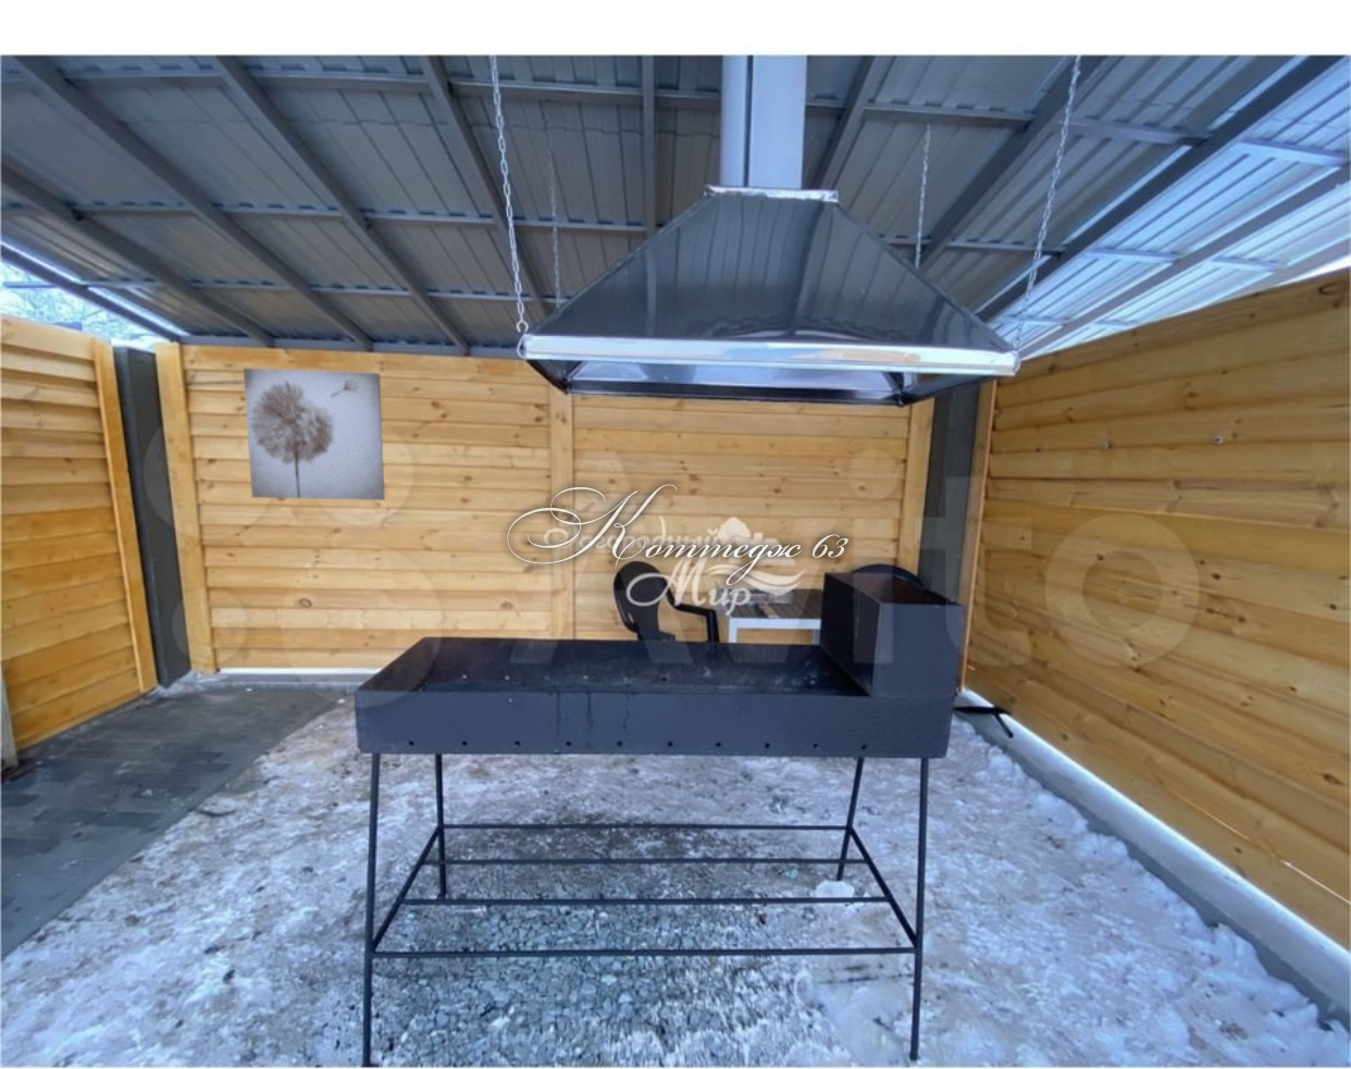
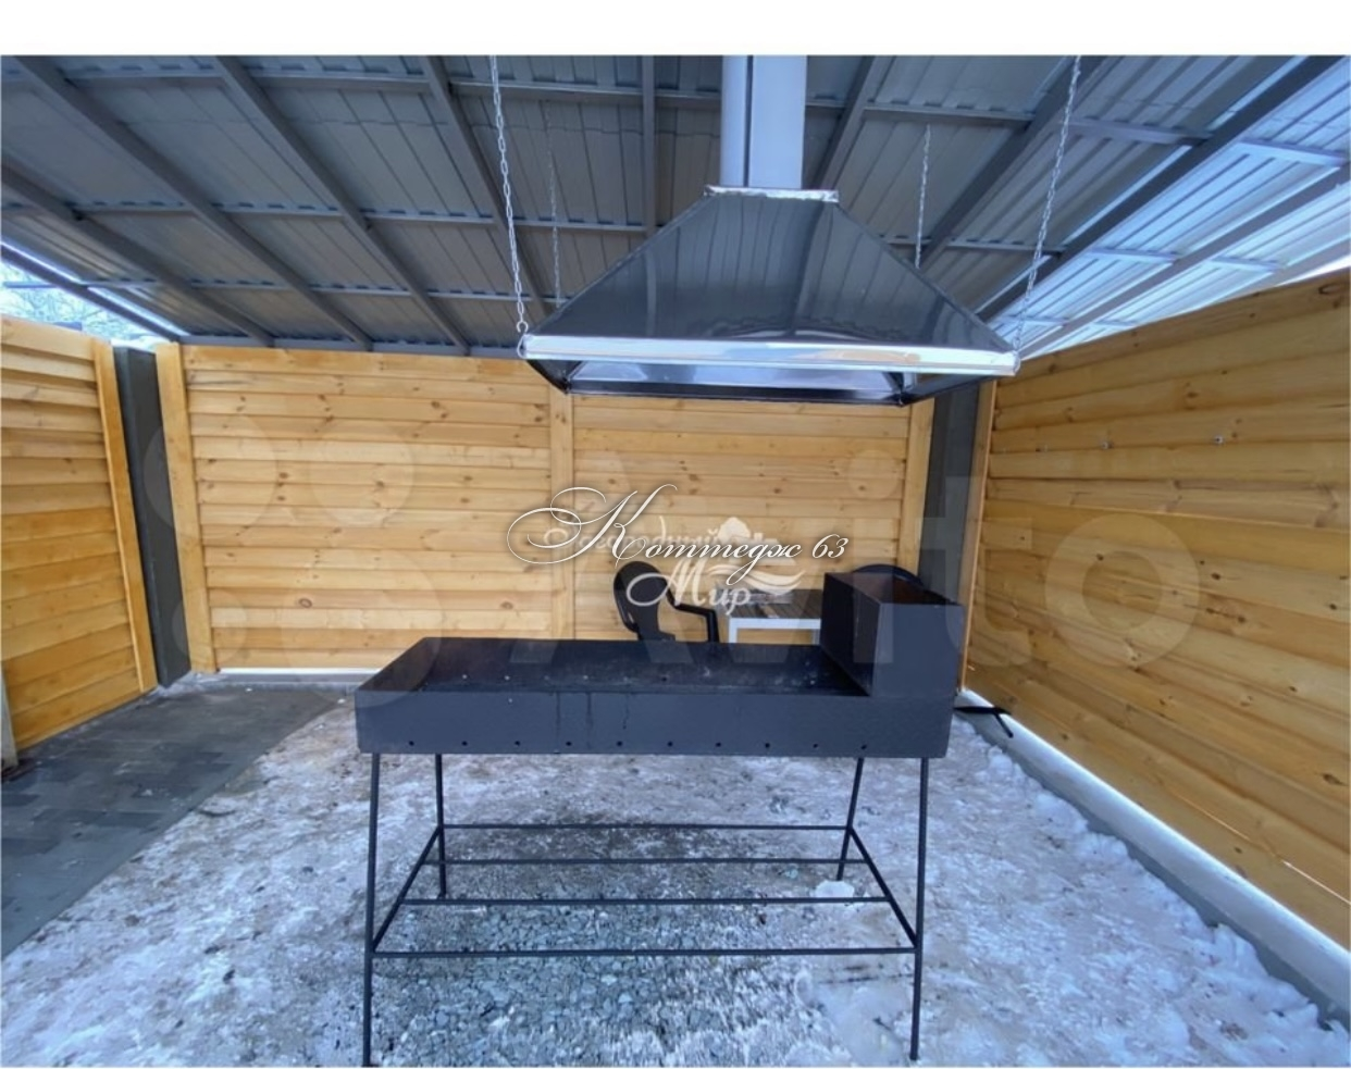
- wall art (316, 435)
